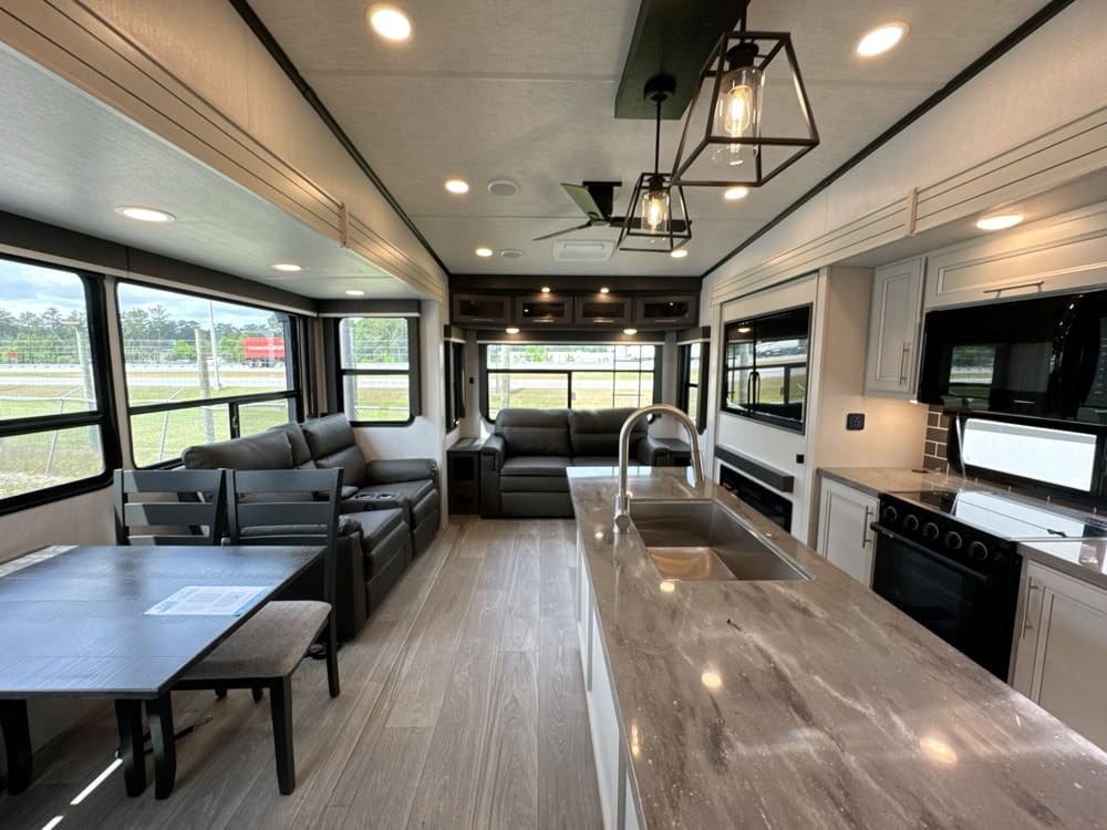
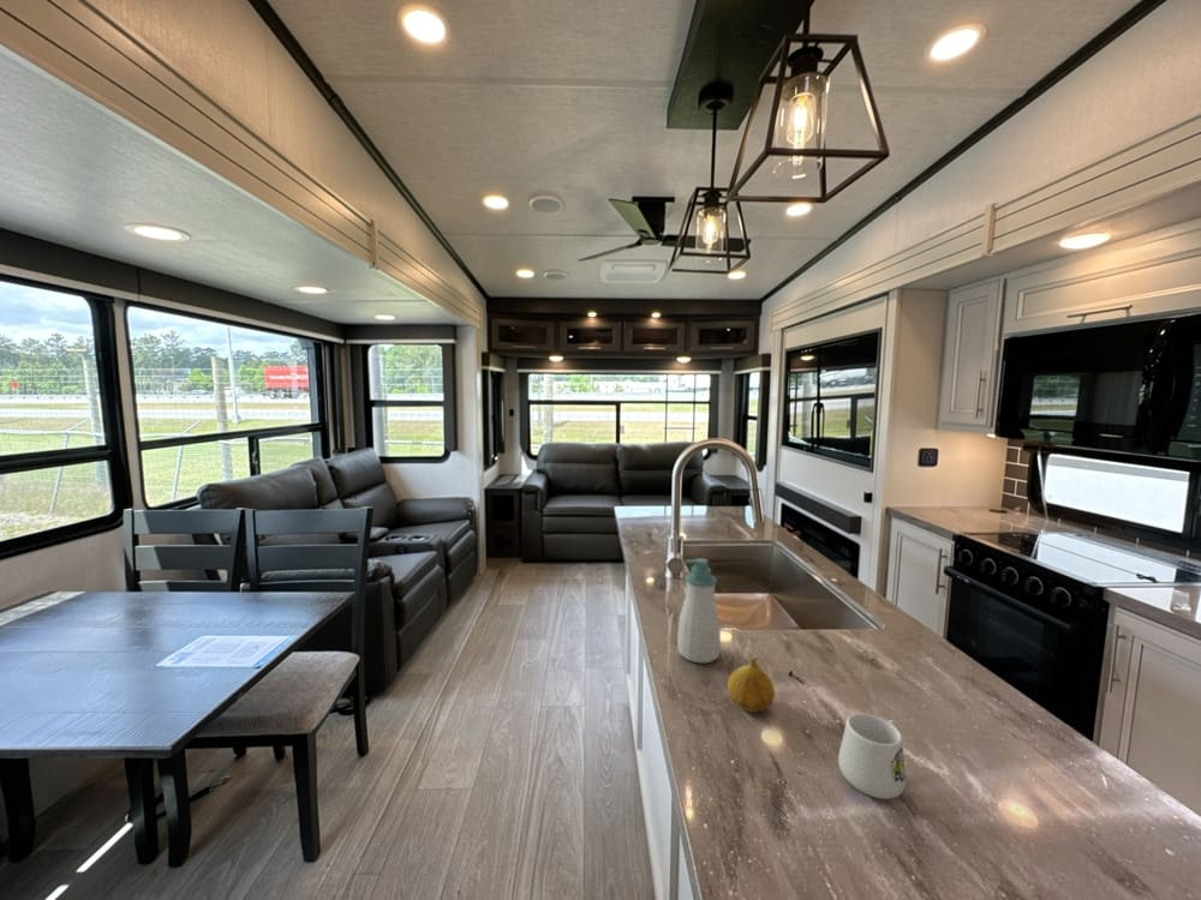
+ mug (877, 750)
+ soap bottle (699, 607)
+ fruit (751, 680)
